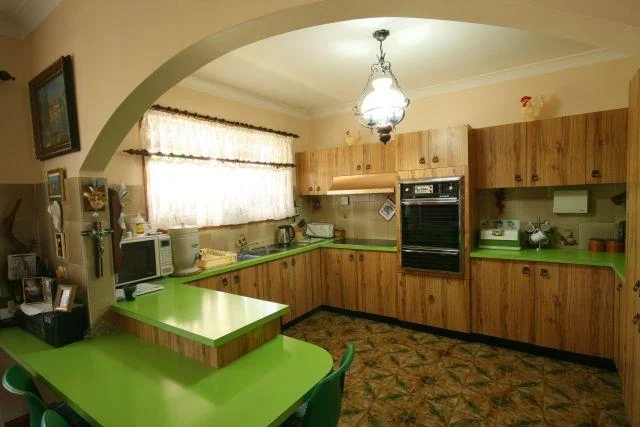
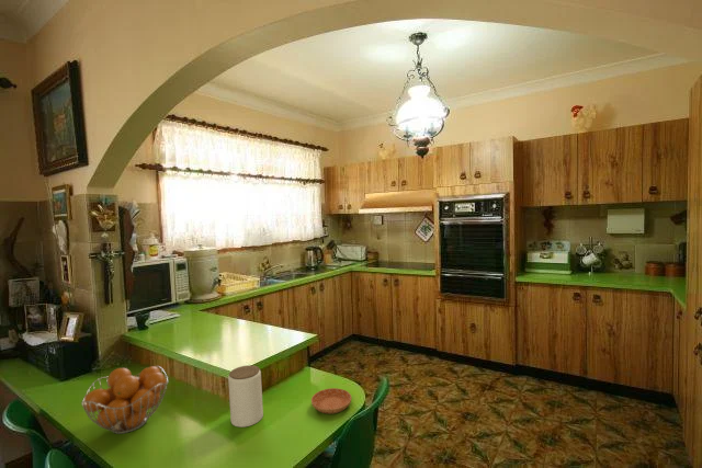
+ jar (246, 395)
+ fruit basket (127, 398)
+ saucer (331, 401)
